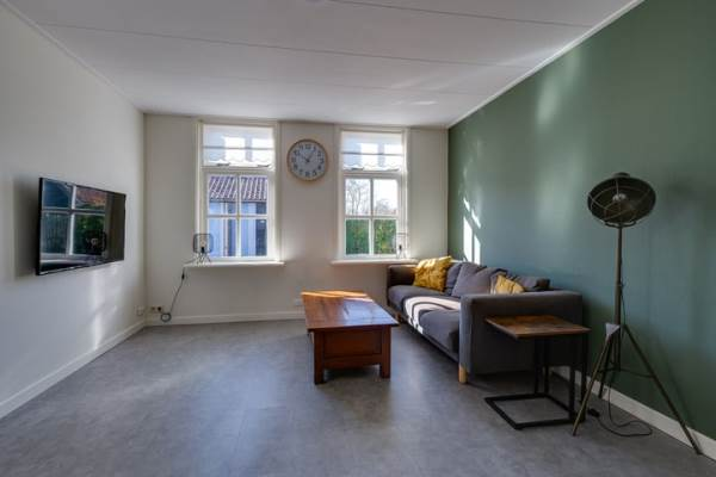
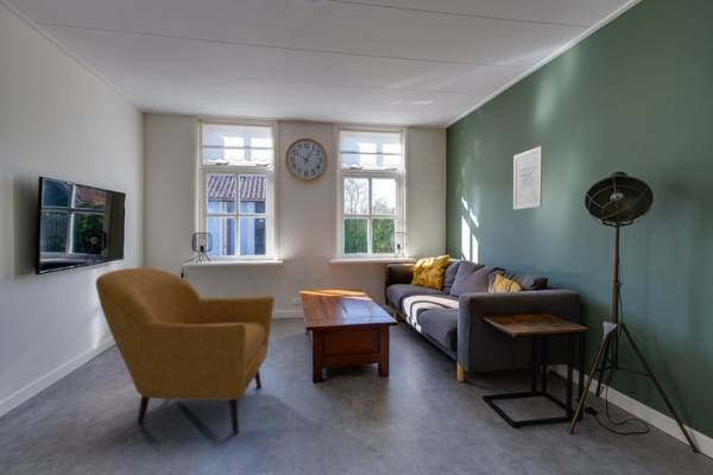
+ armchair (189, 338)
+ wall art (526, 179)
